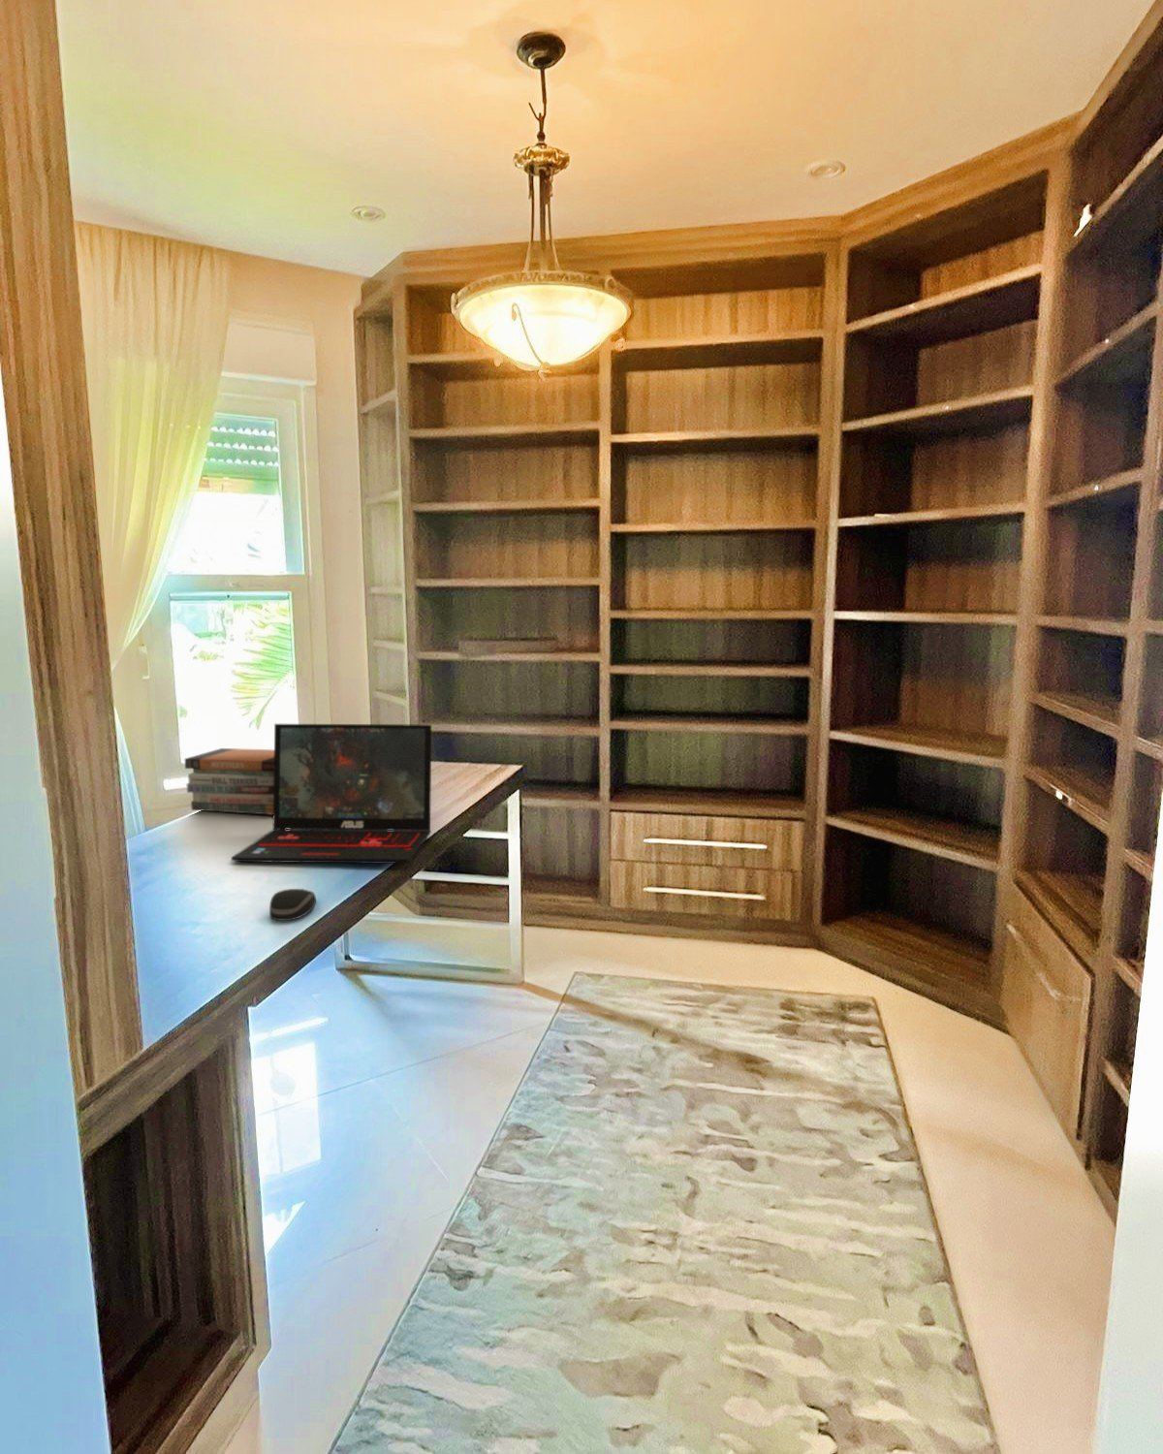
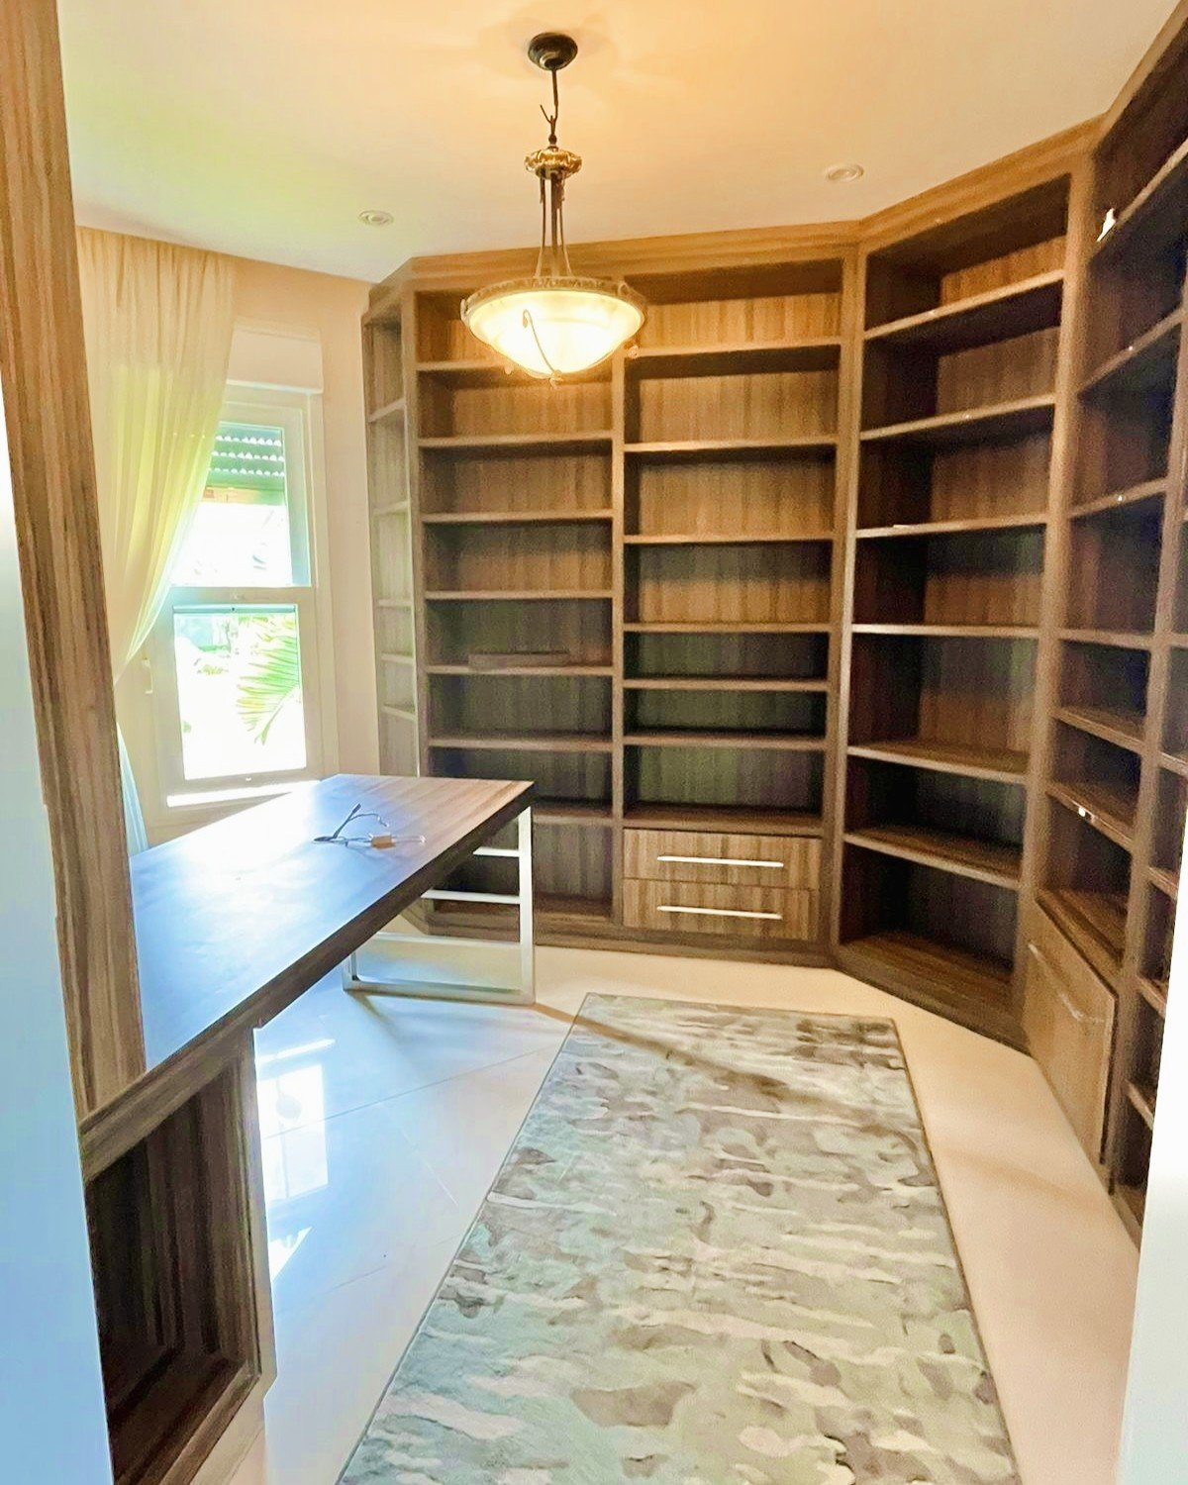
- laptop (337, 791)
- book stack (250, 780)
- computer mouse (293, 899)
